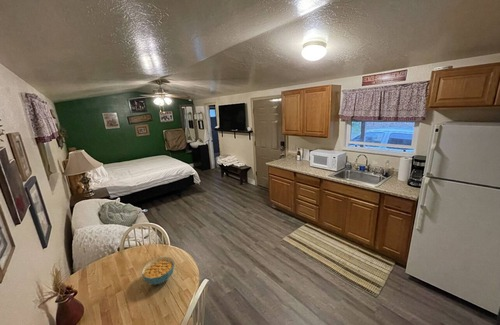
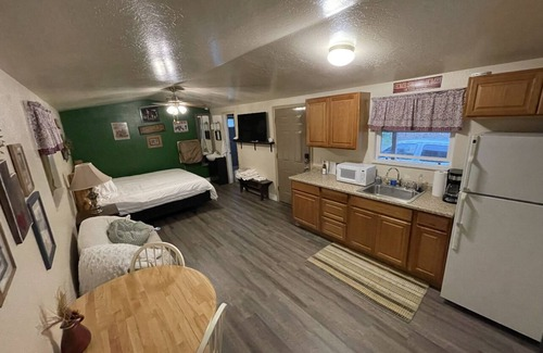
- cereal bowl (159, 273)
